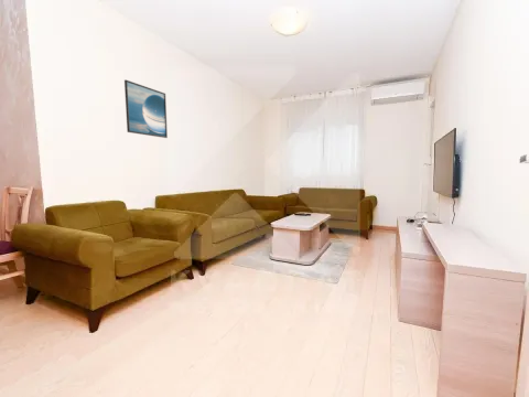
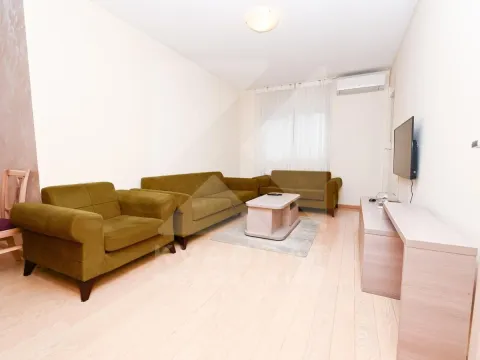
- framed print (148, 111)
